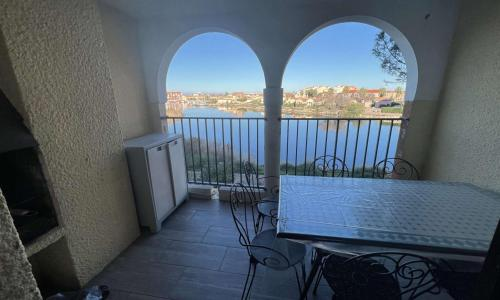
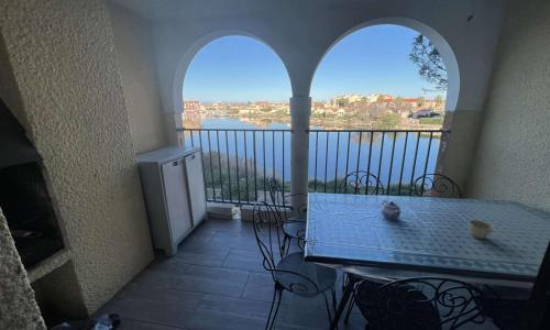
+ flower pot (479, 230)
+ teapot (391, 209)
